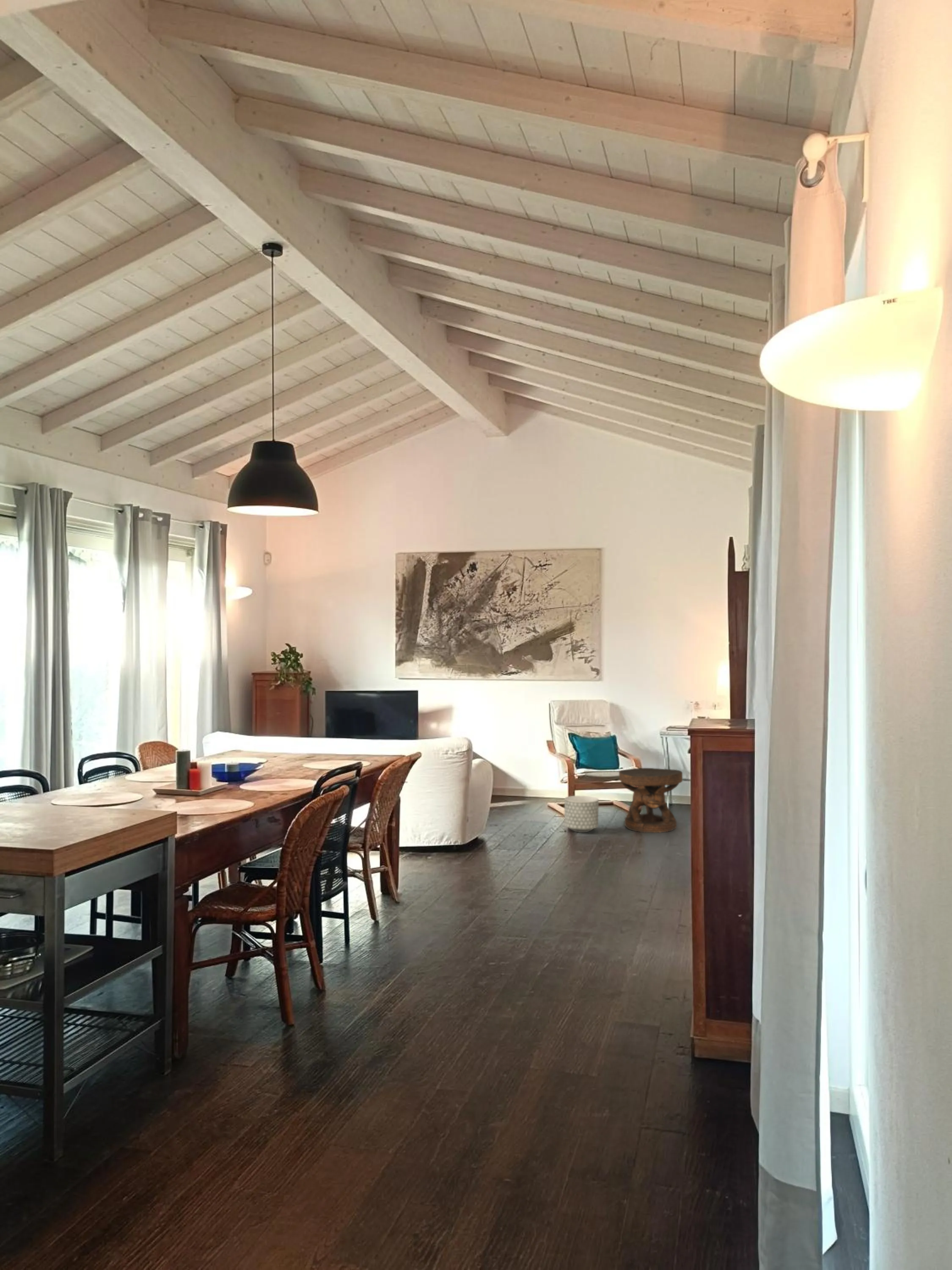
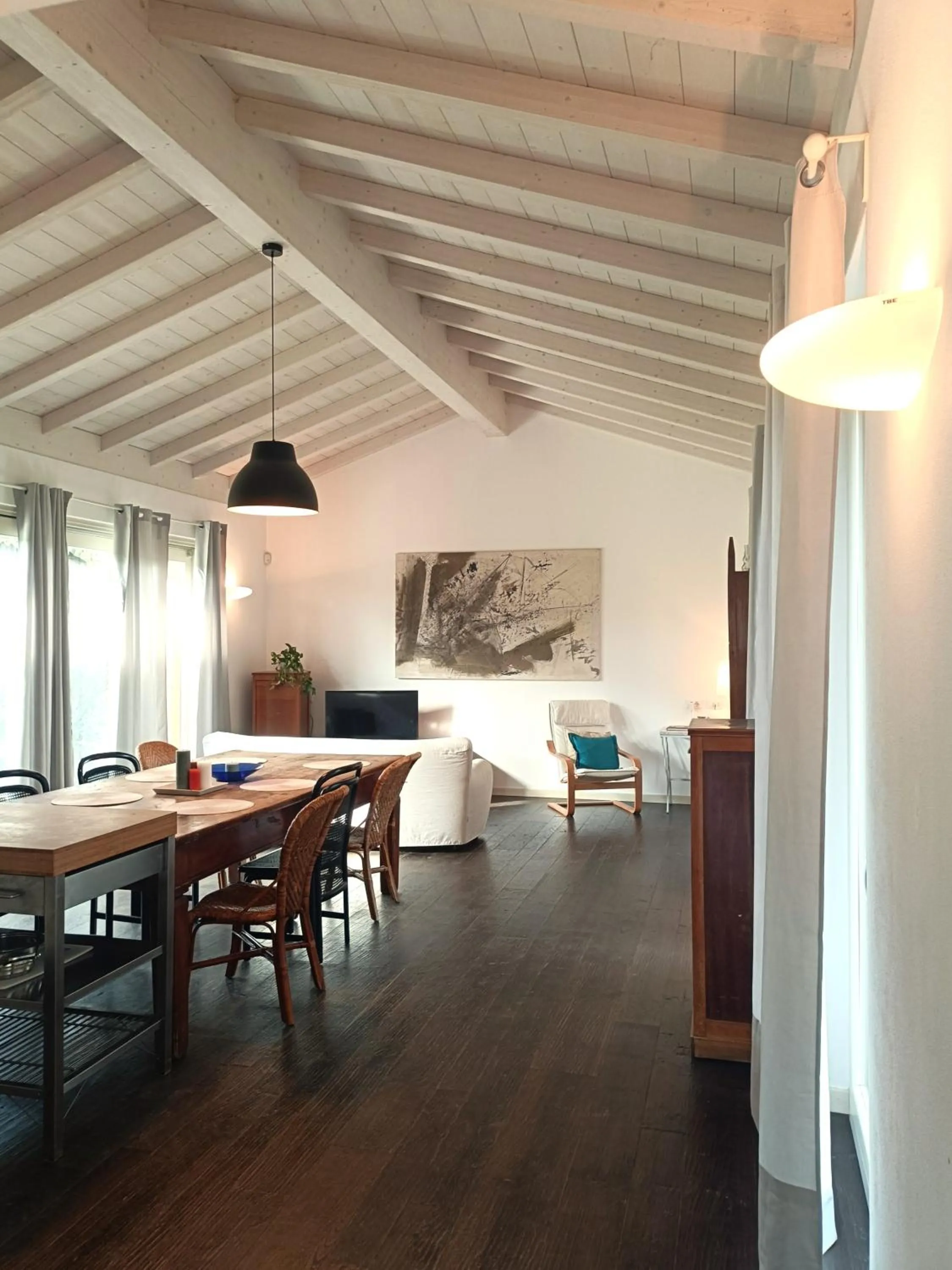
- side table (650, 798)
- planter (581, 814)
